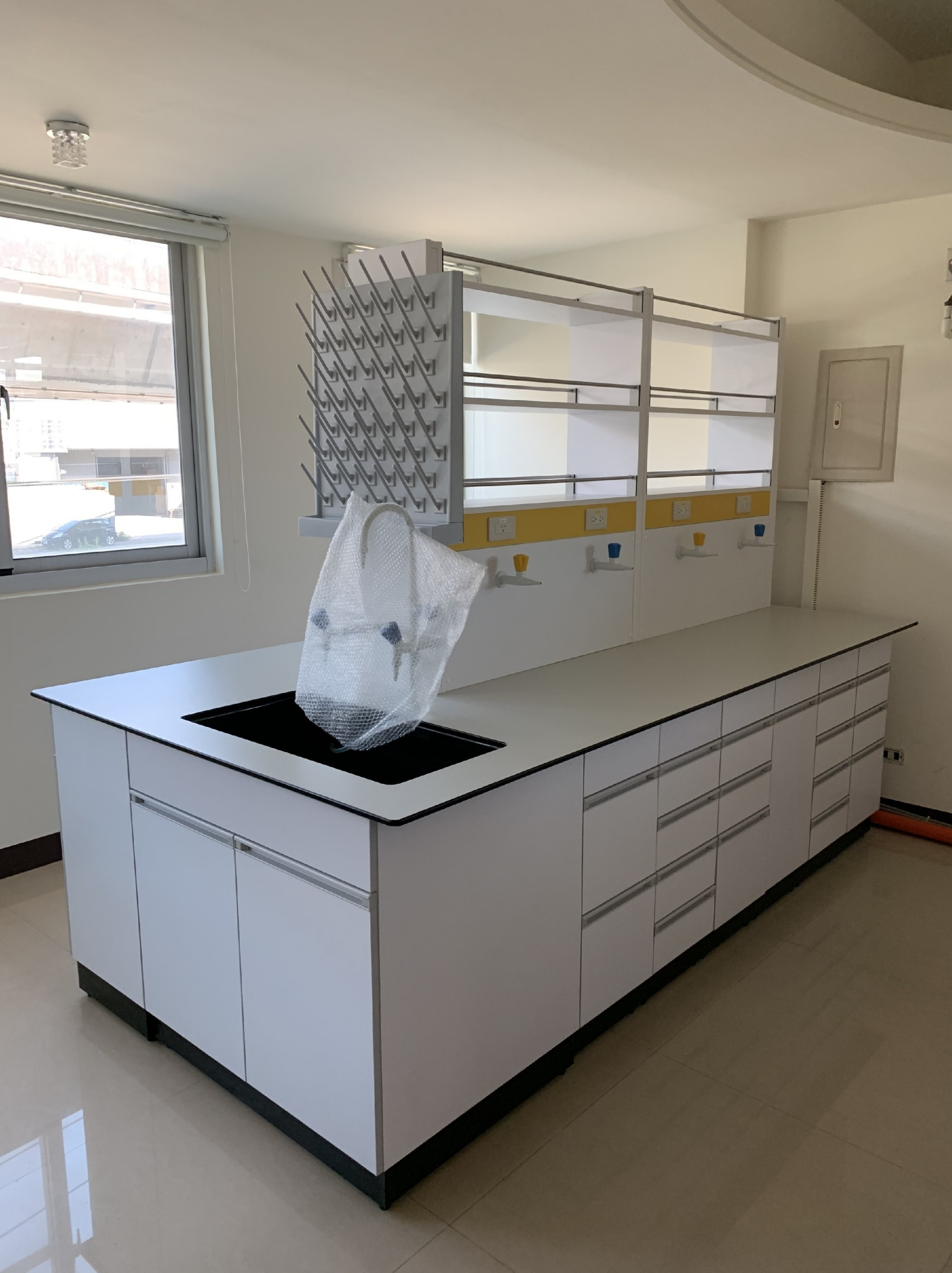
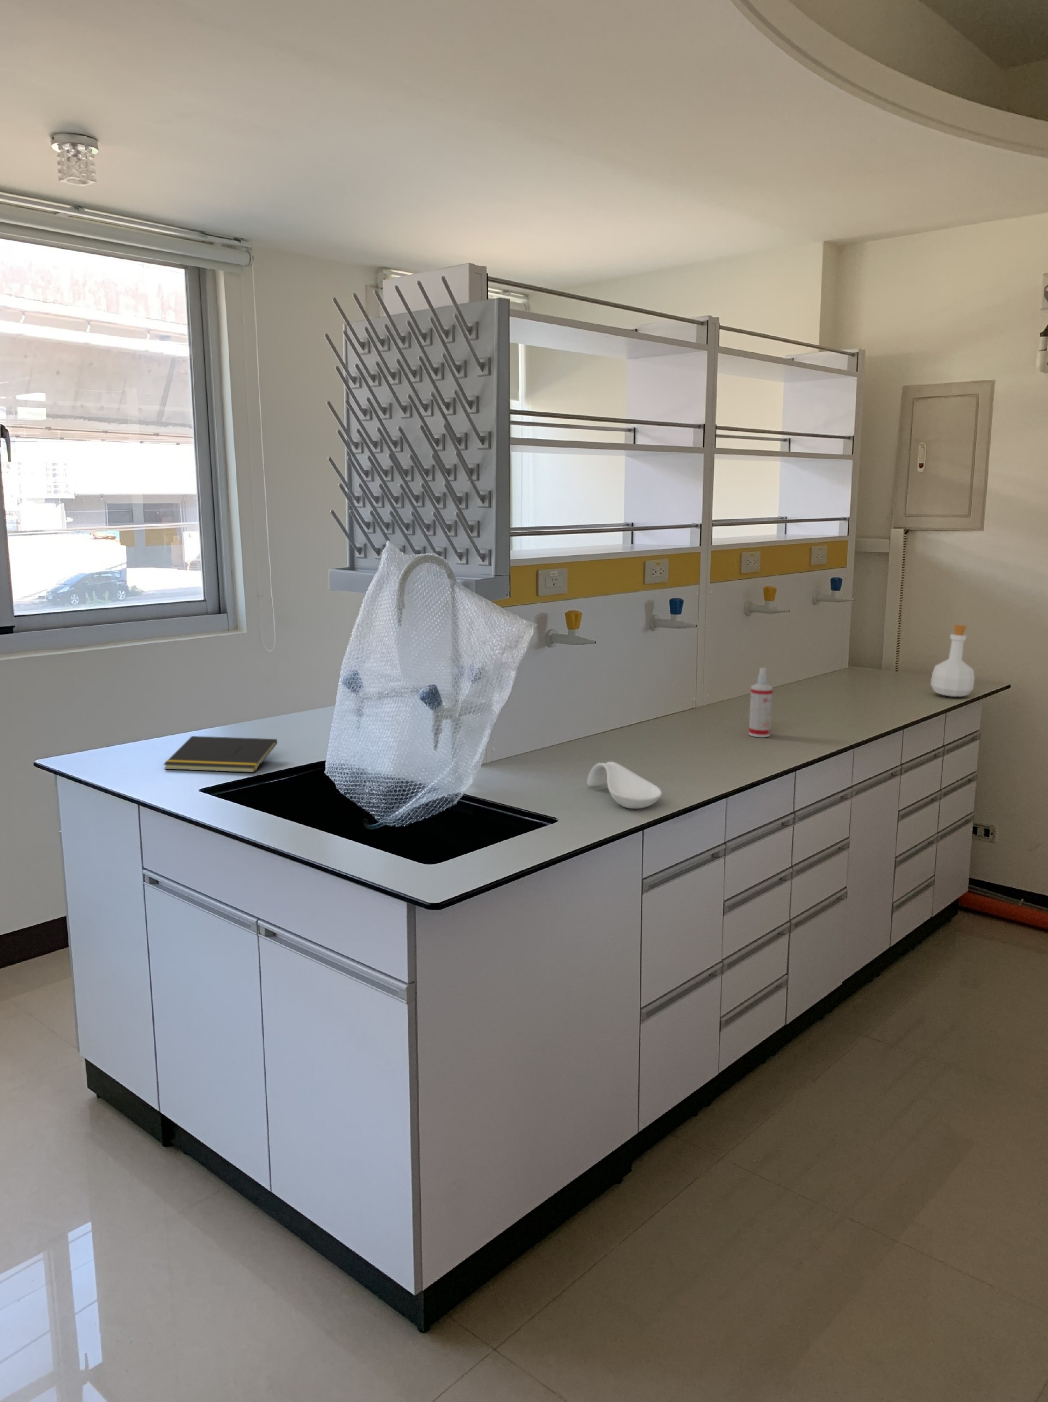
+ notepad (221, 753)
+ spoon rest (621, 783)
+ bottle (954, 660)
+ spray bottle (761, 702)
